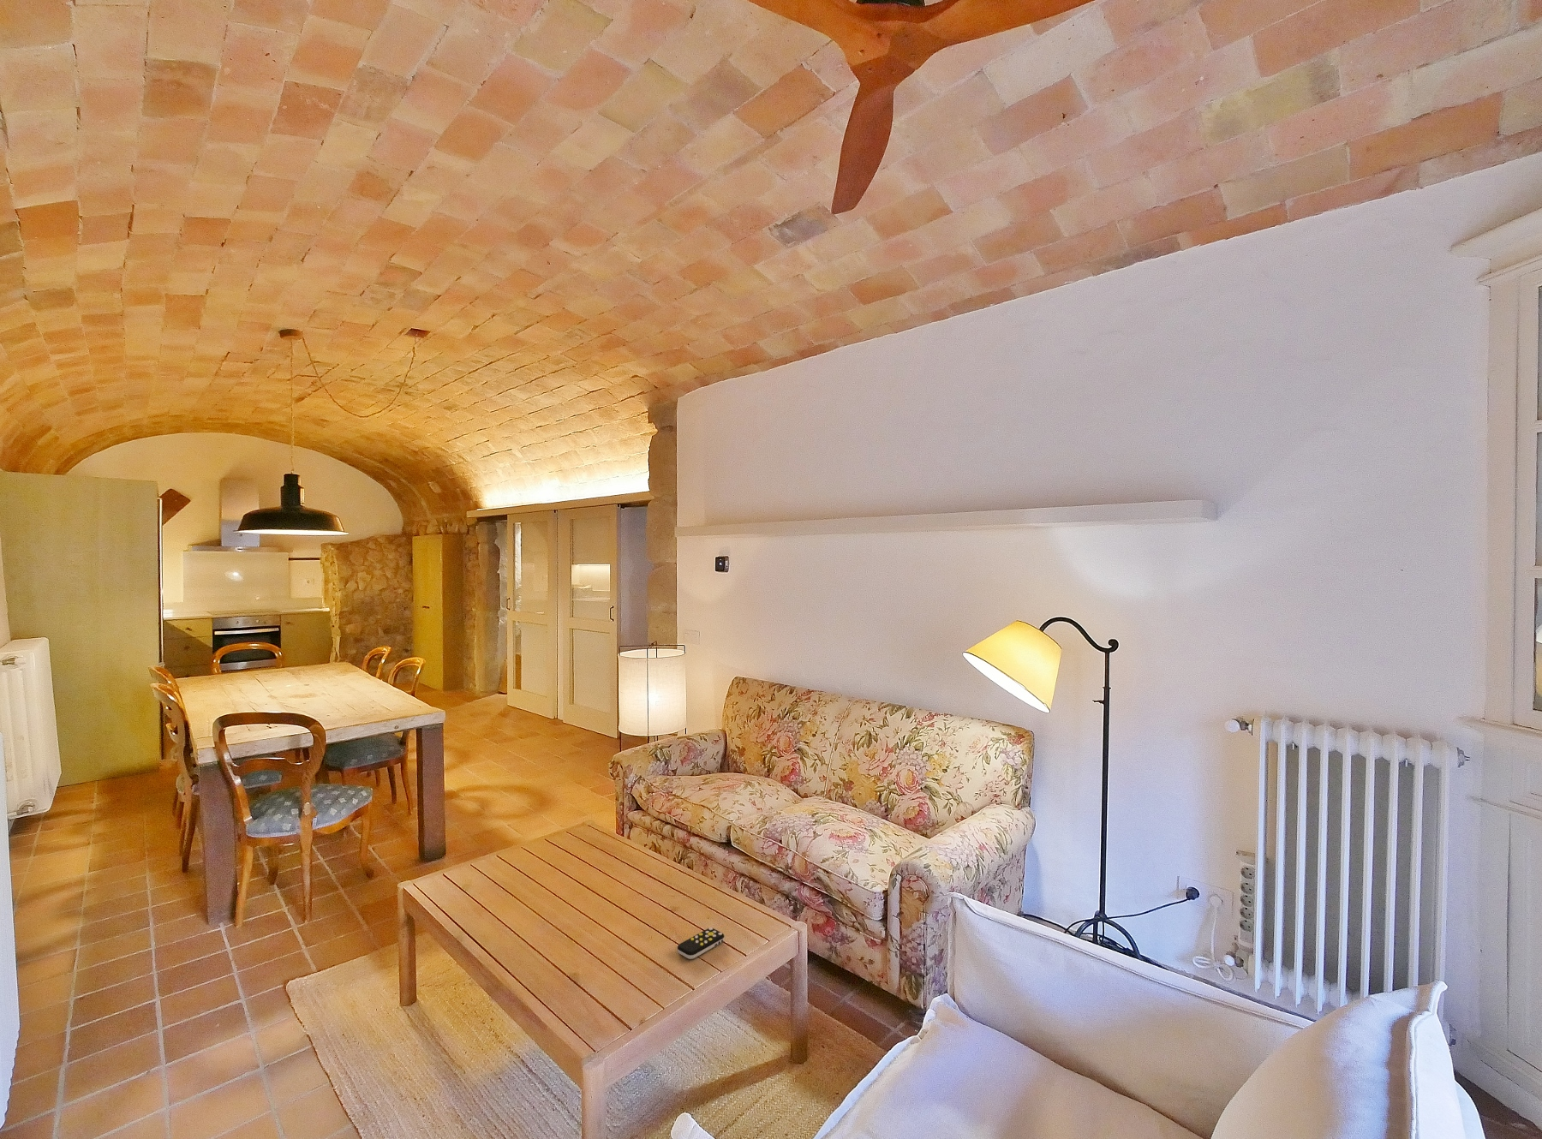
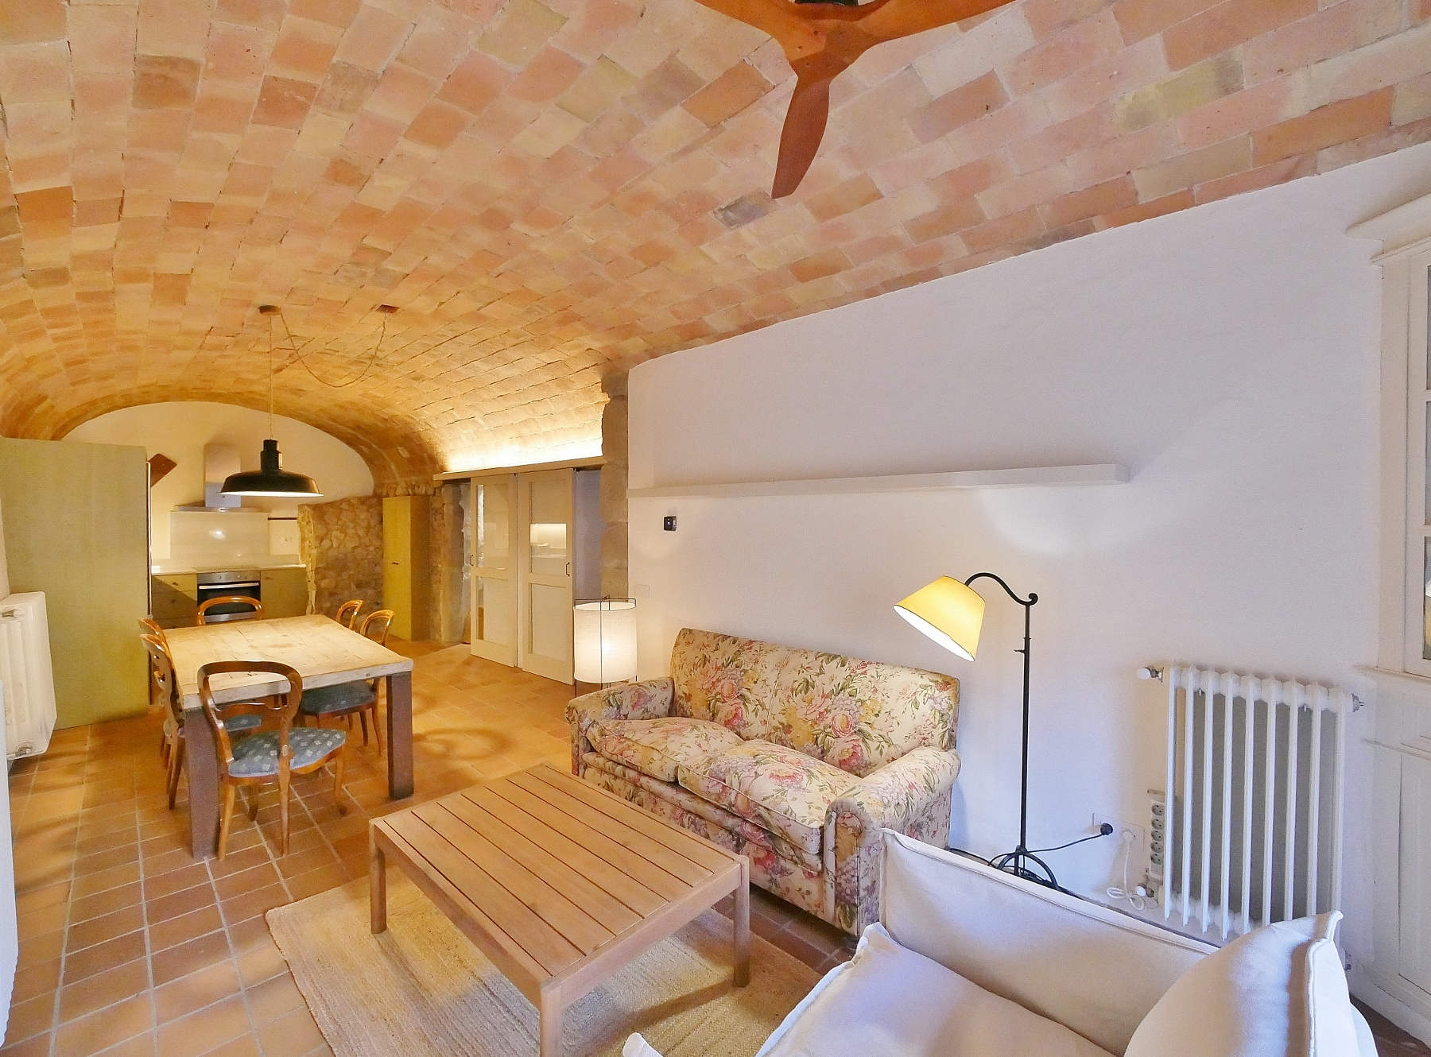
- remote control (700, 942)
